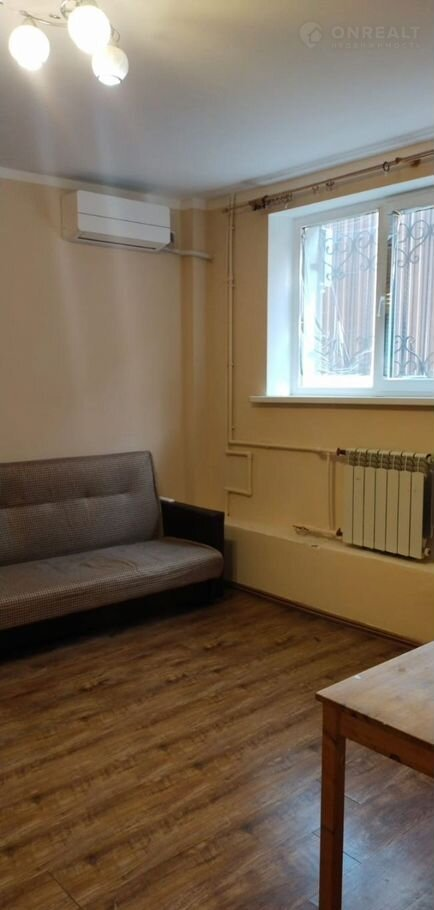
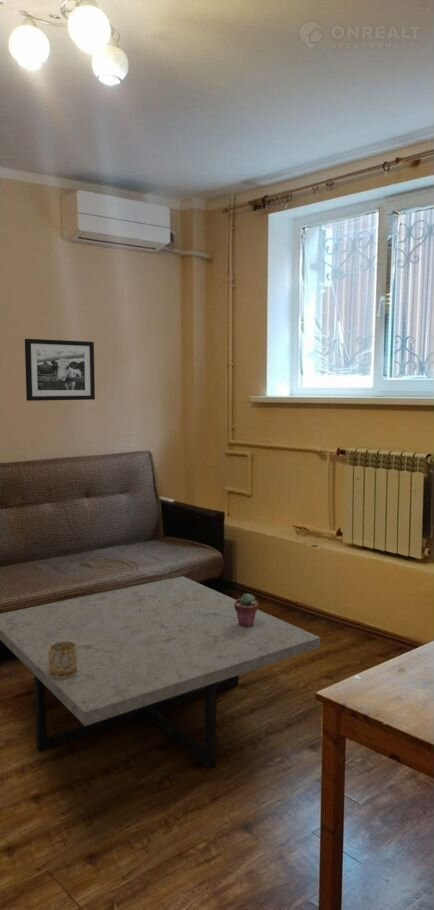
+ picture frame (61, 370)
+ coffee table (146, 670)
+ potted succulent (246, 608)
+ mug (61, 657)
